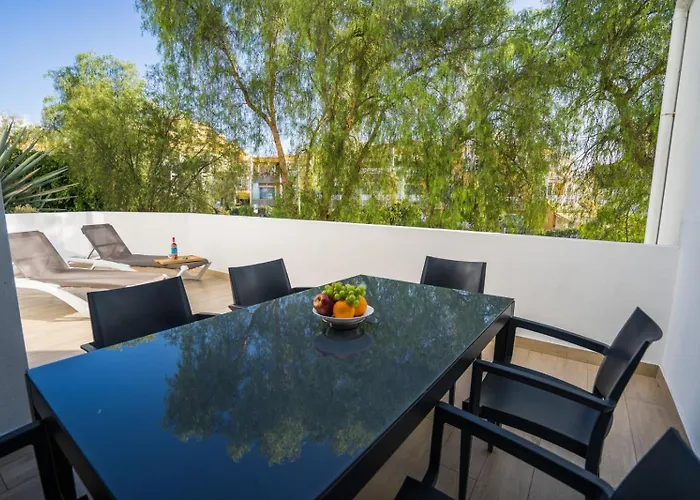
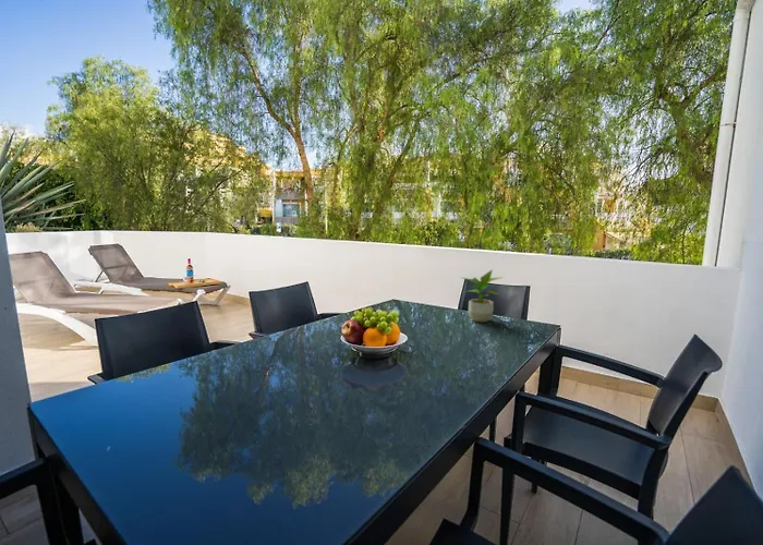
+ potted plant (480, 294)
